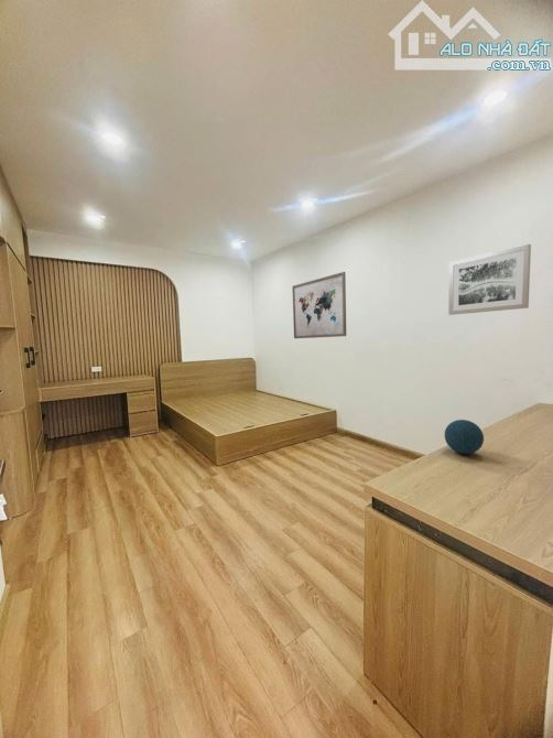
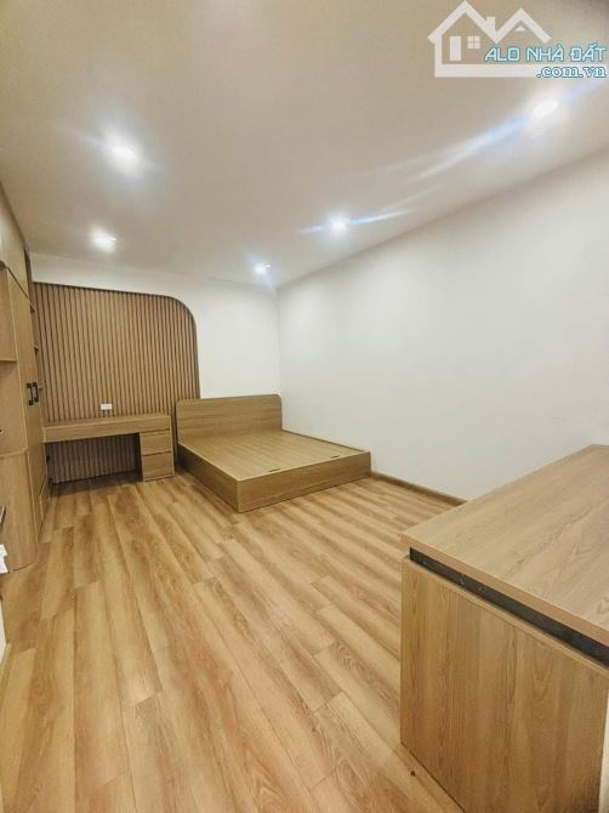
- wall art (316, 308)
- wall art (485, 283)
- decorative orb (463, 436)
